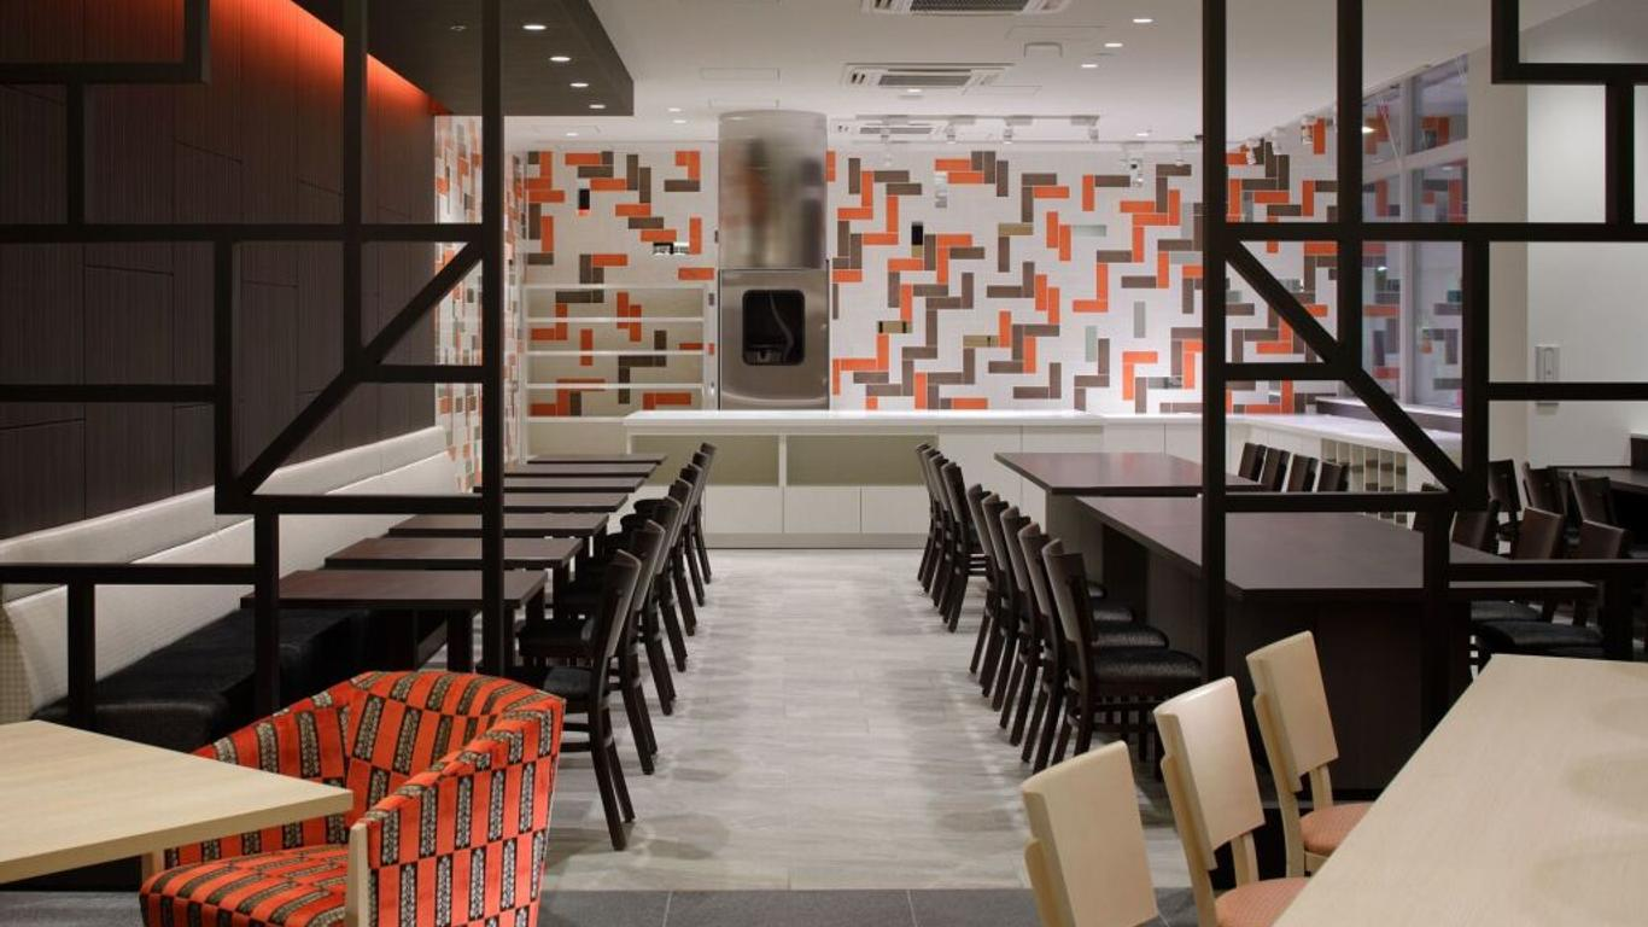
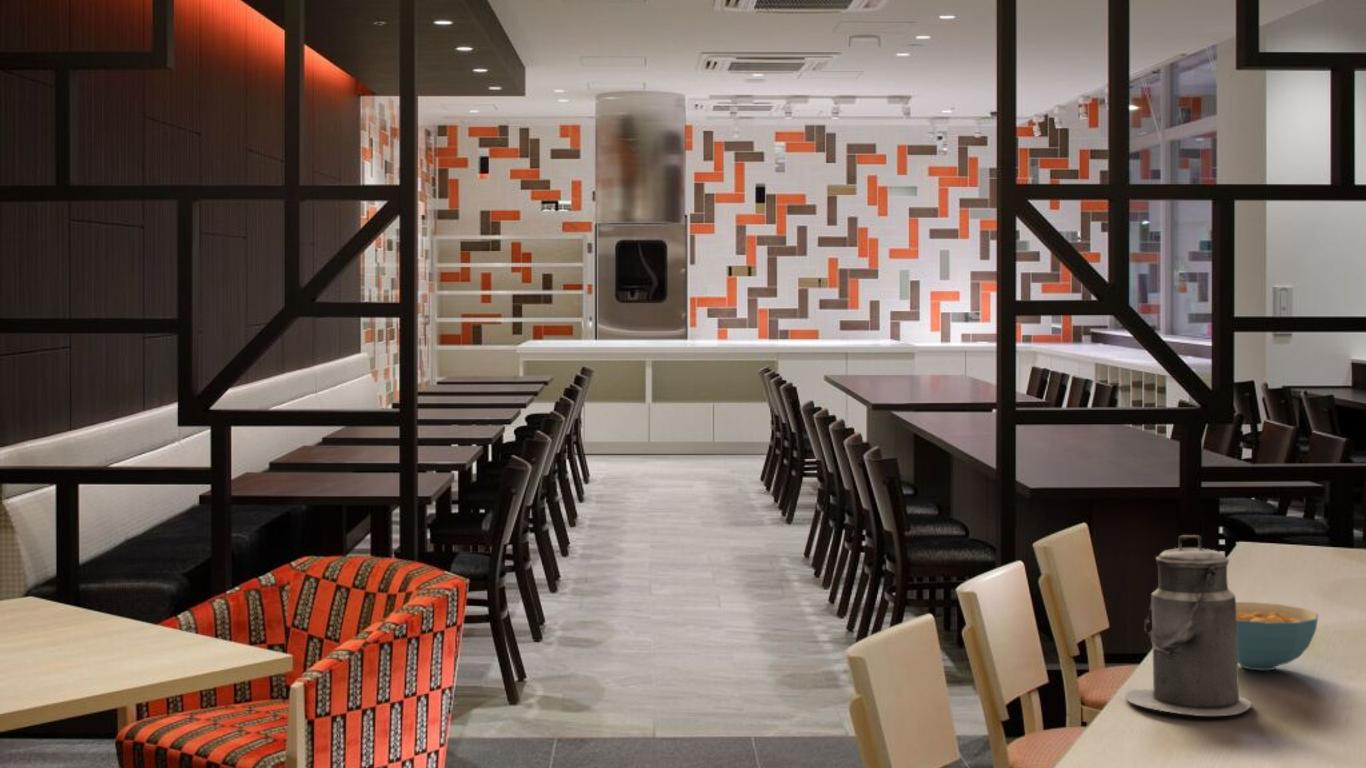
+ cereal bowl (1257, 639)
+ canister (1188, 619)
